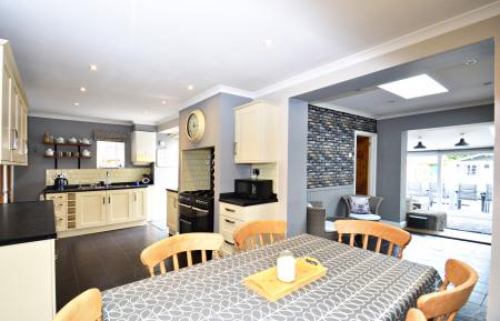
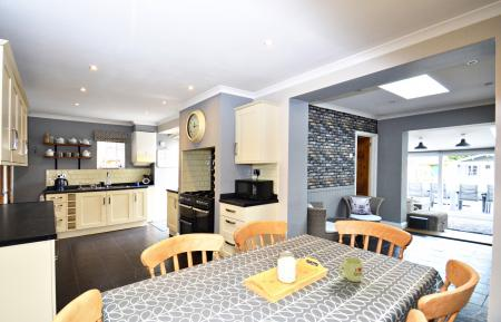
+ mug (350, 270)
